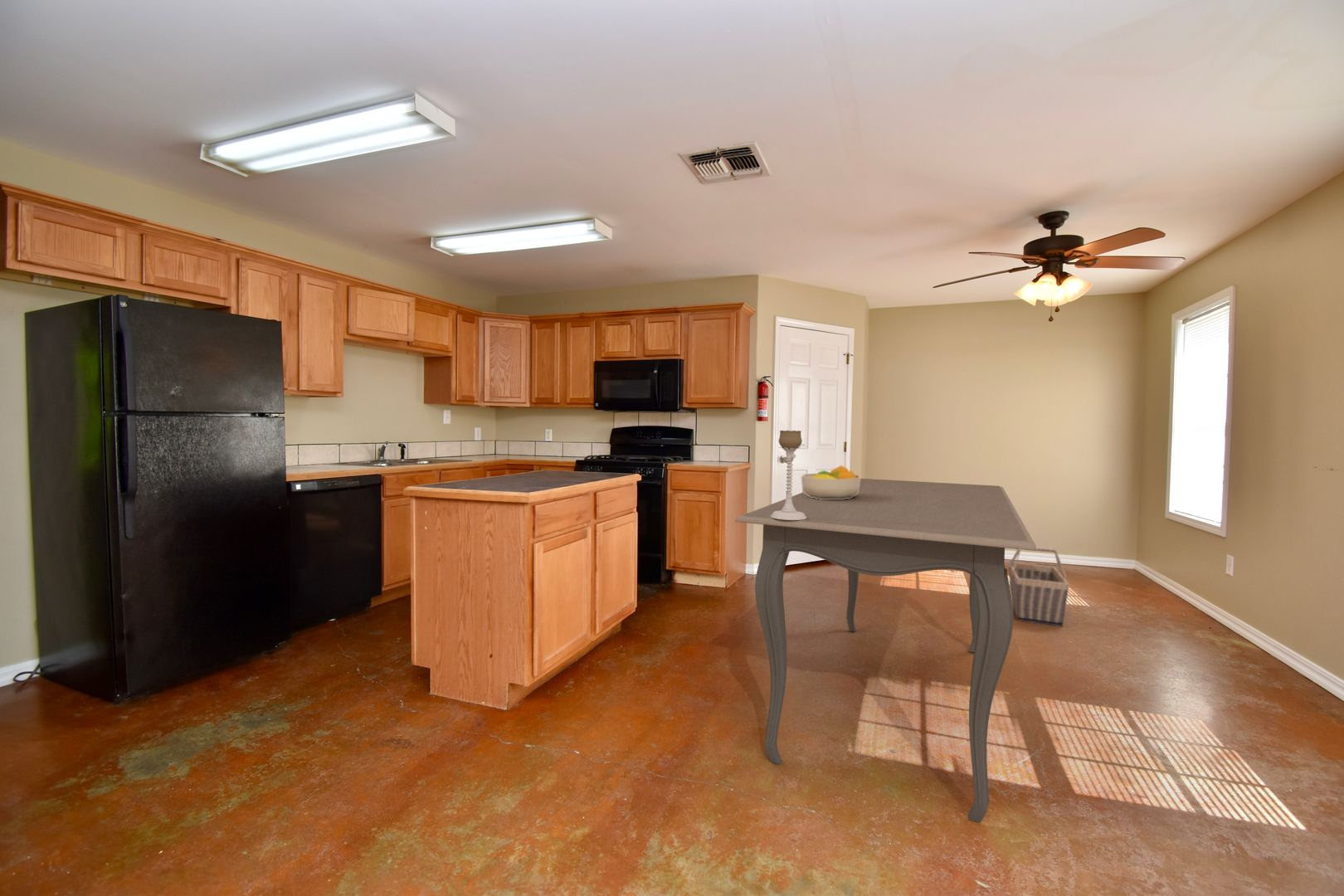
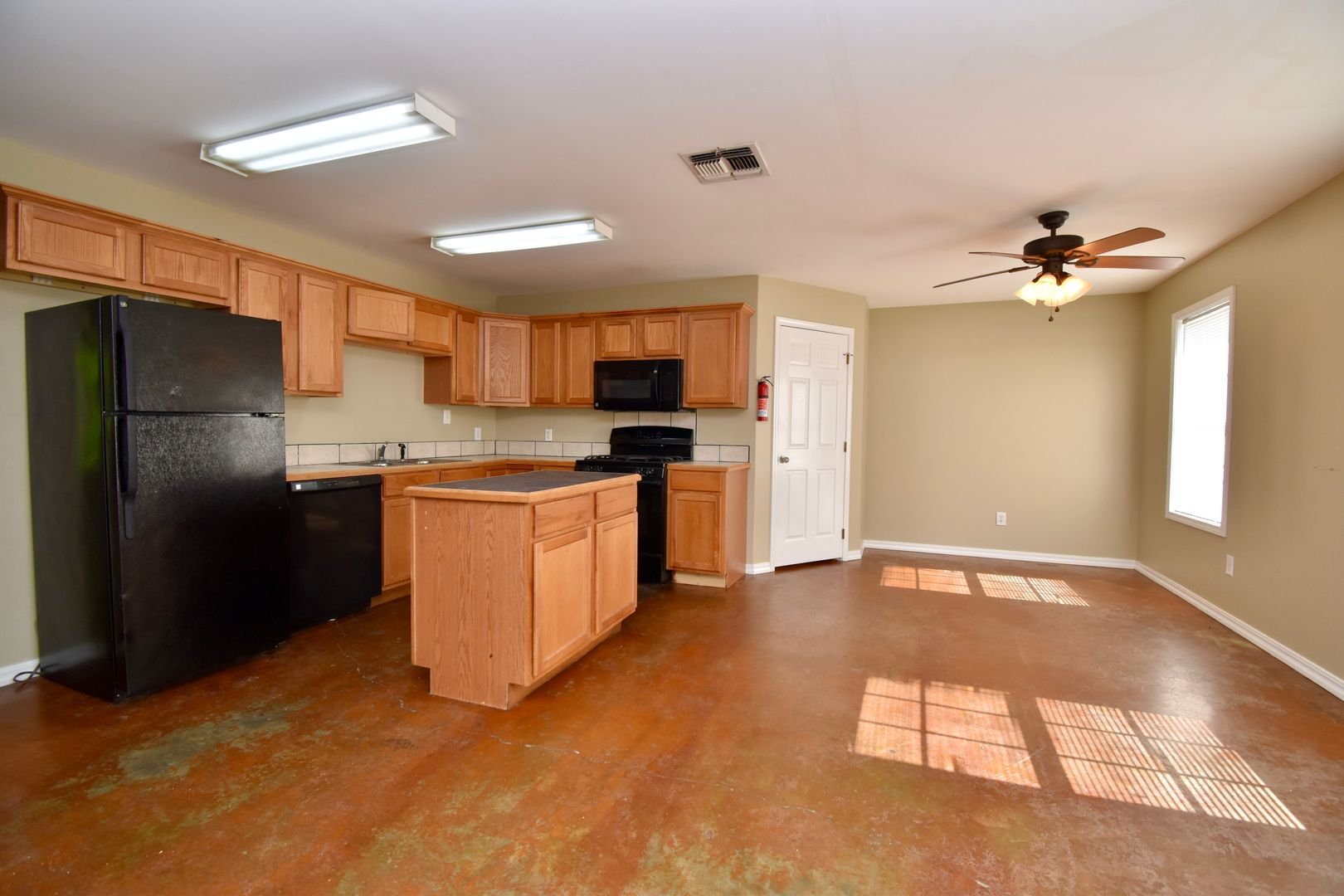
- candle holder (789, 473)
- fruit bowl (830, 480)
- basket (1036, 580)
- dining table (897, 575)
